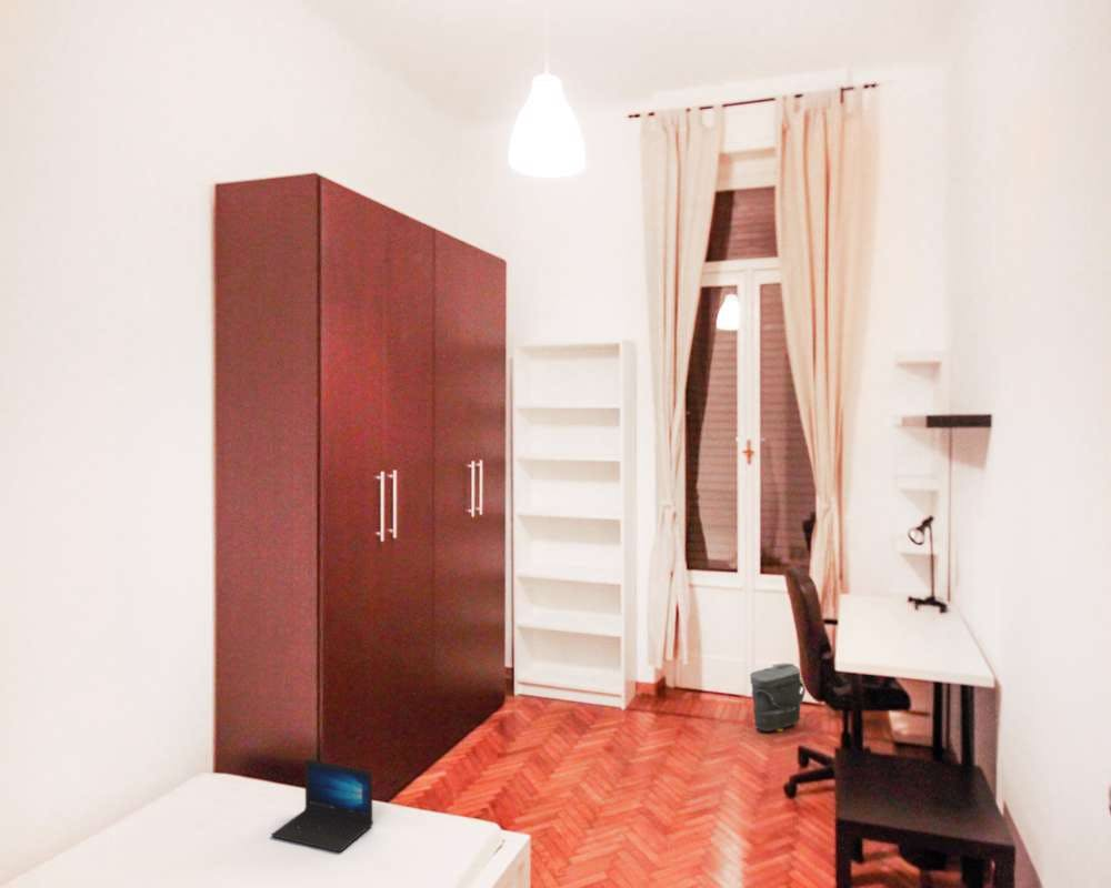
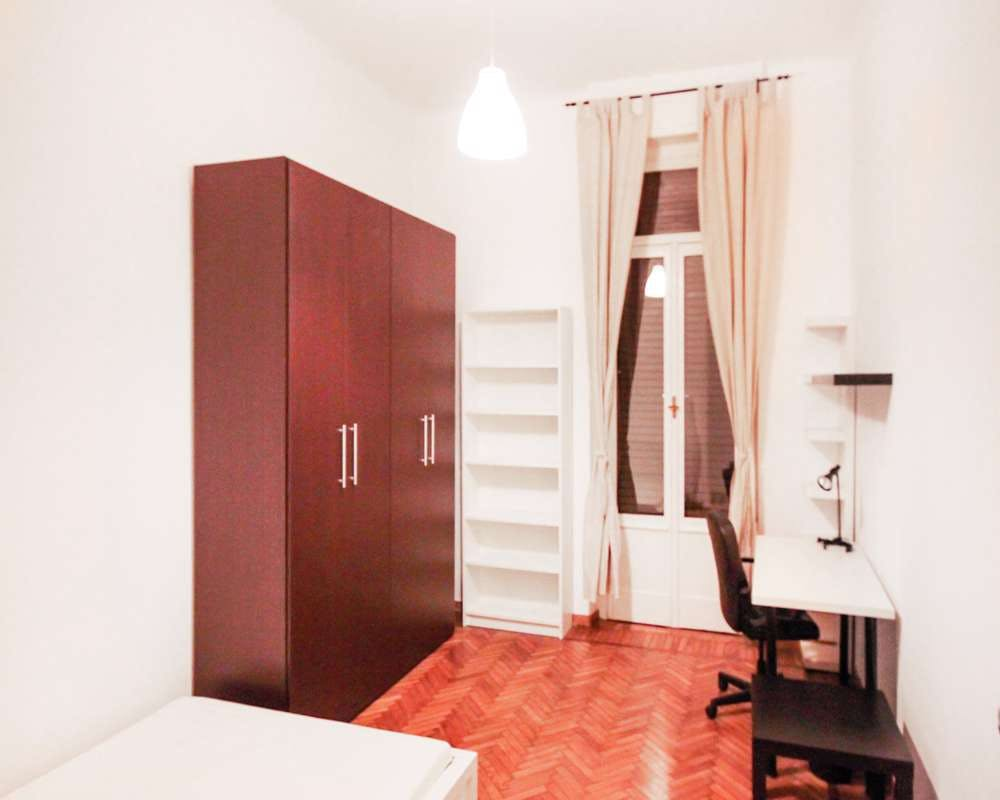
- bag (778, 698)
- laptop (322, 803)
